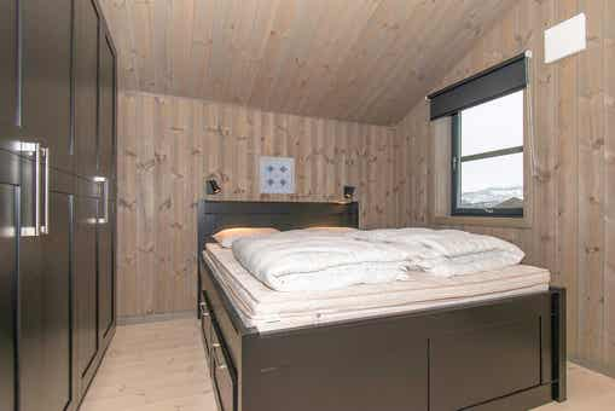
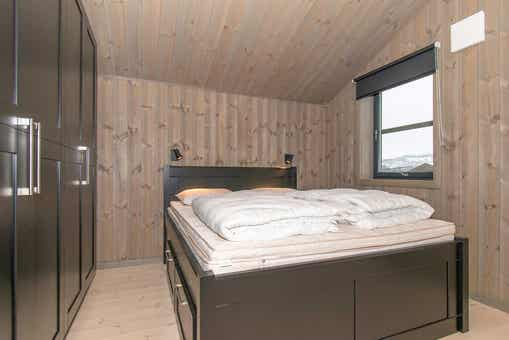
- wall art (277, 175)
